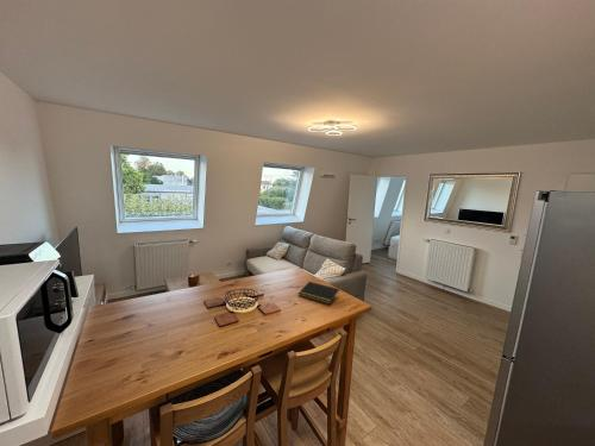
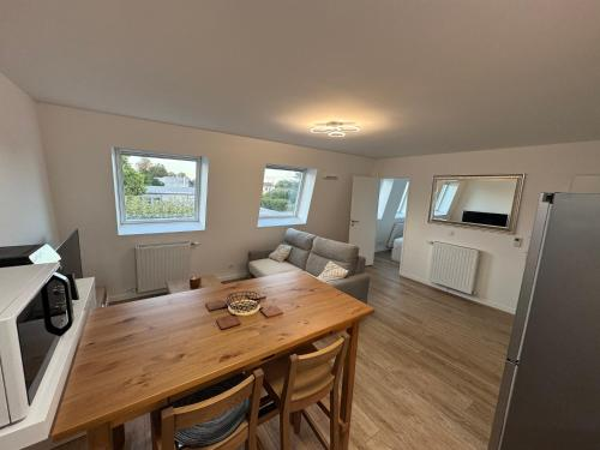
- notepad (318, 291)
